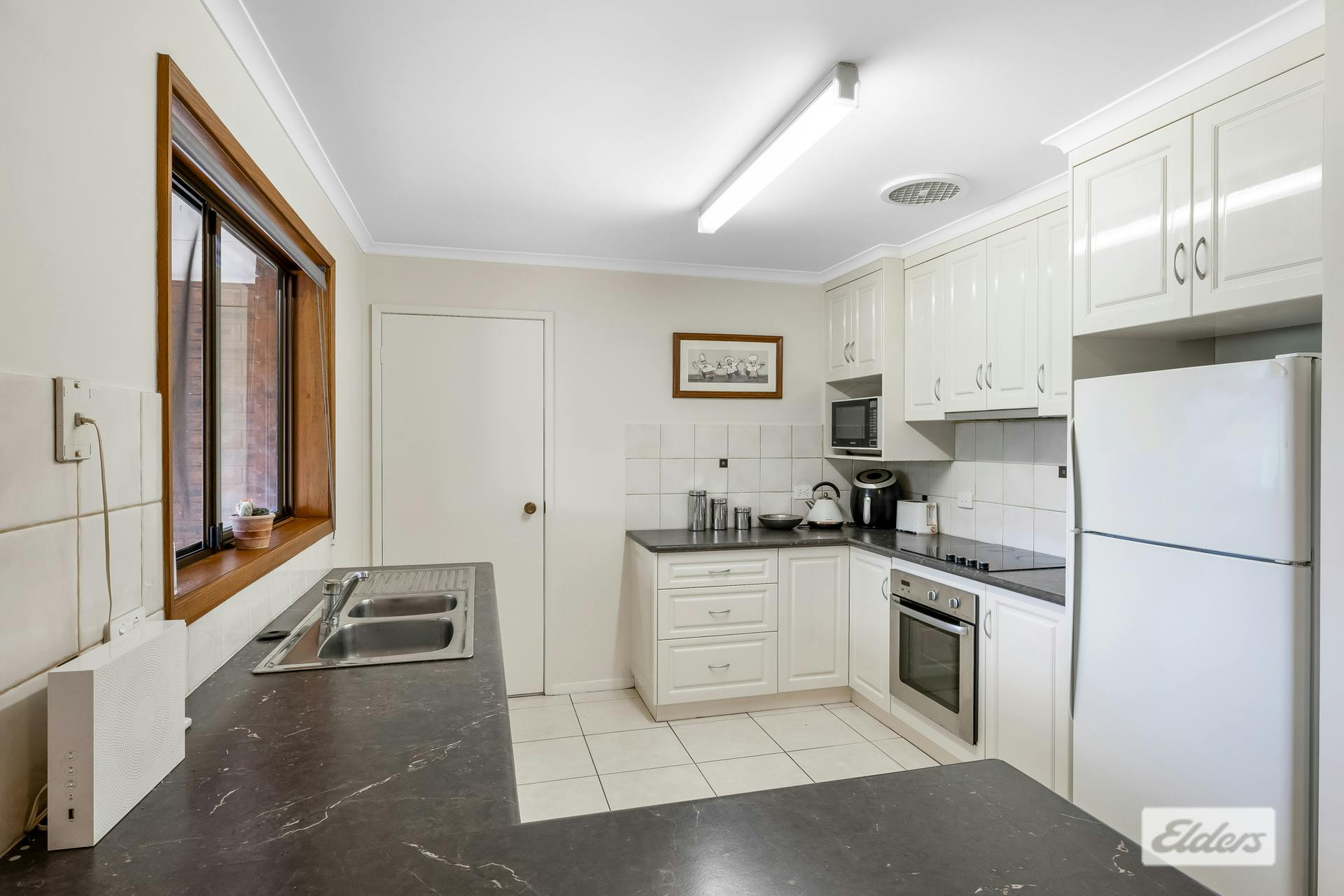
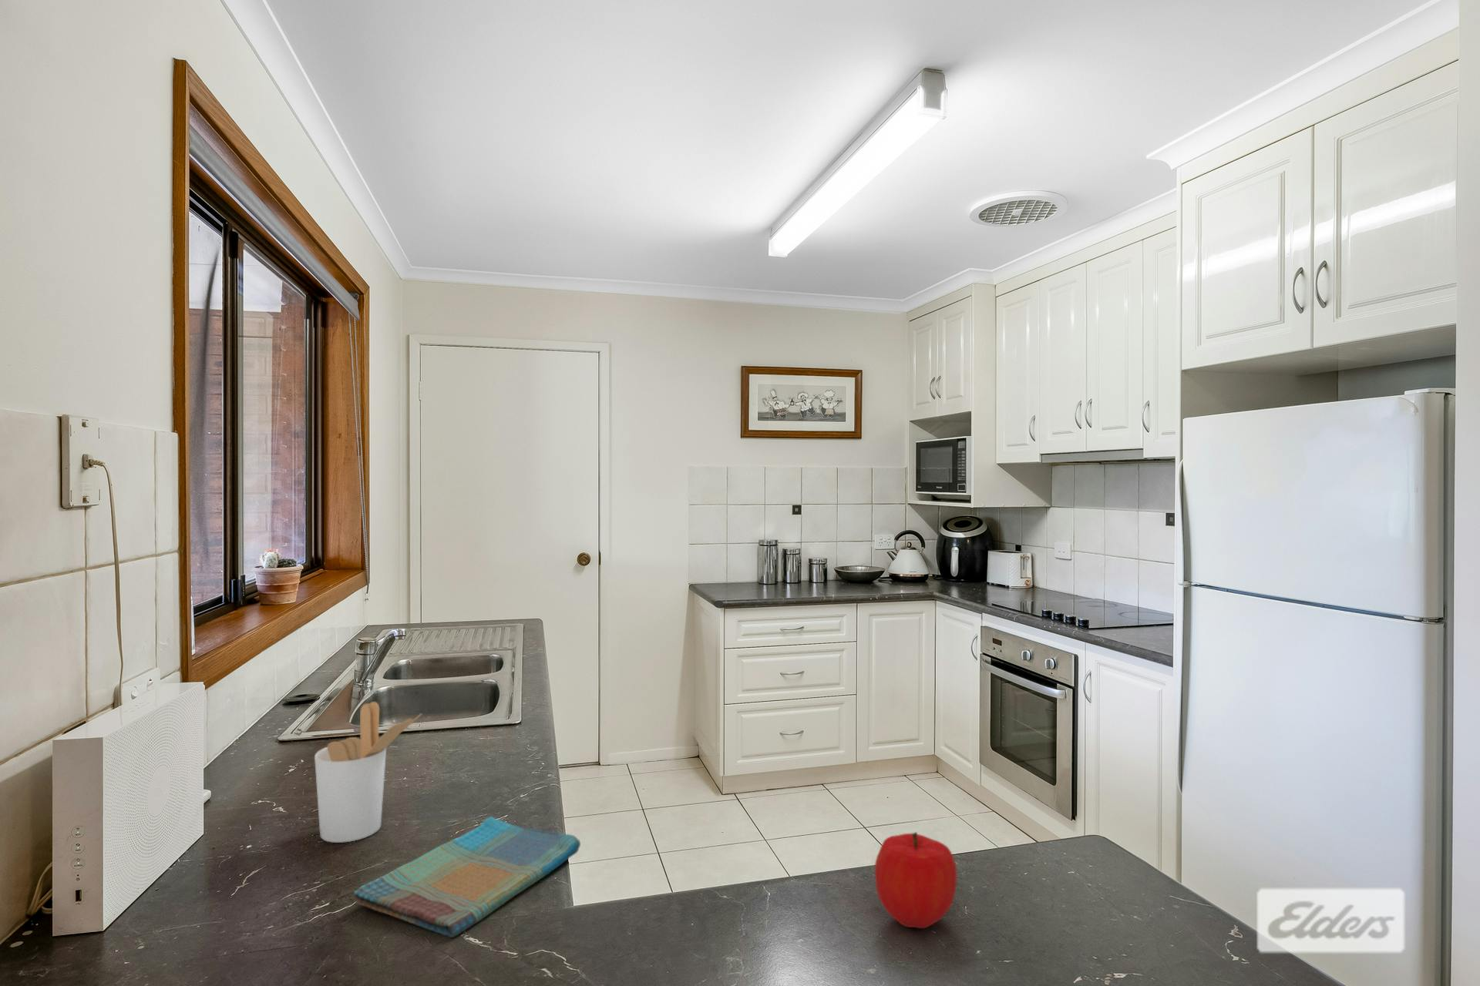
+ utensil holder (368, 771)
+ fruit (915, 877)
+ dish towel (475, 868)
